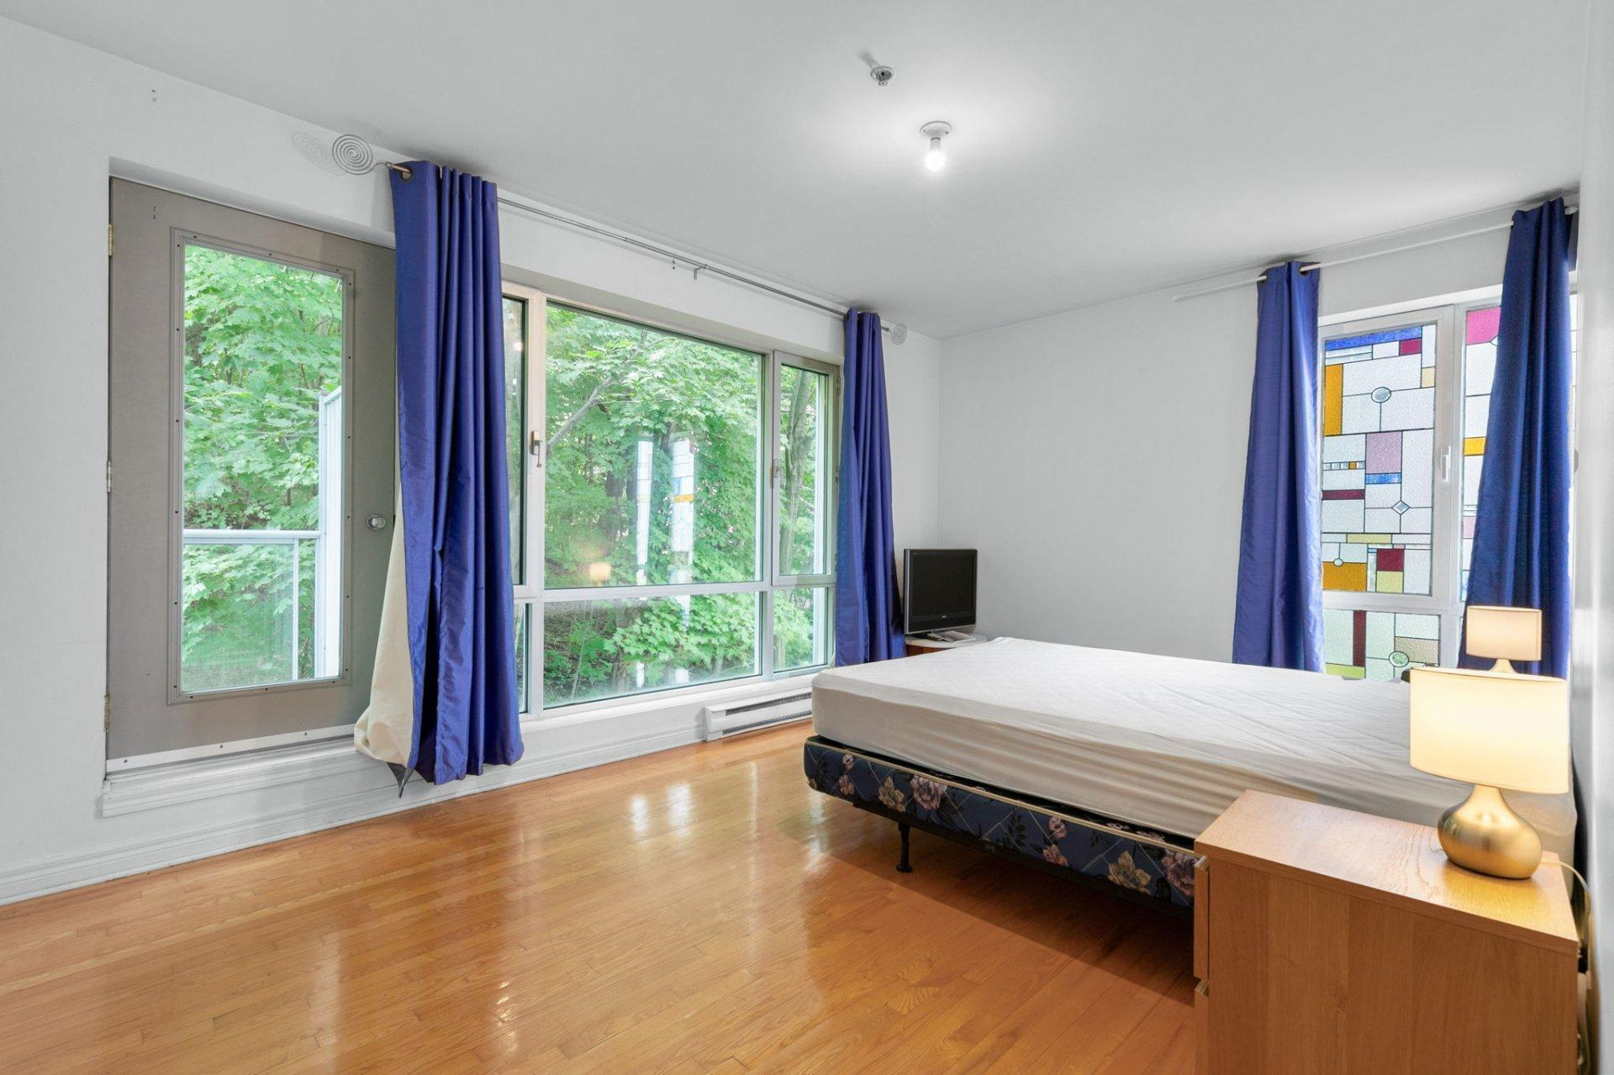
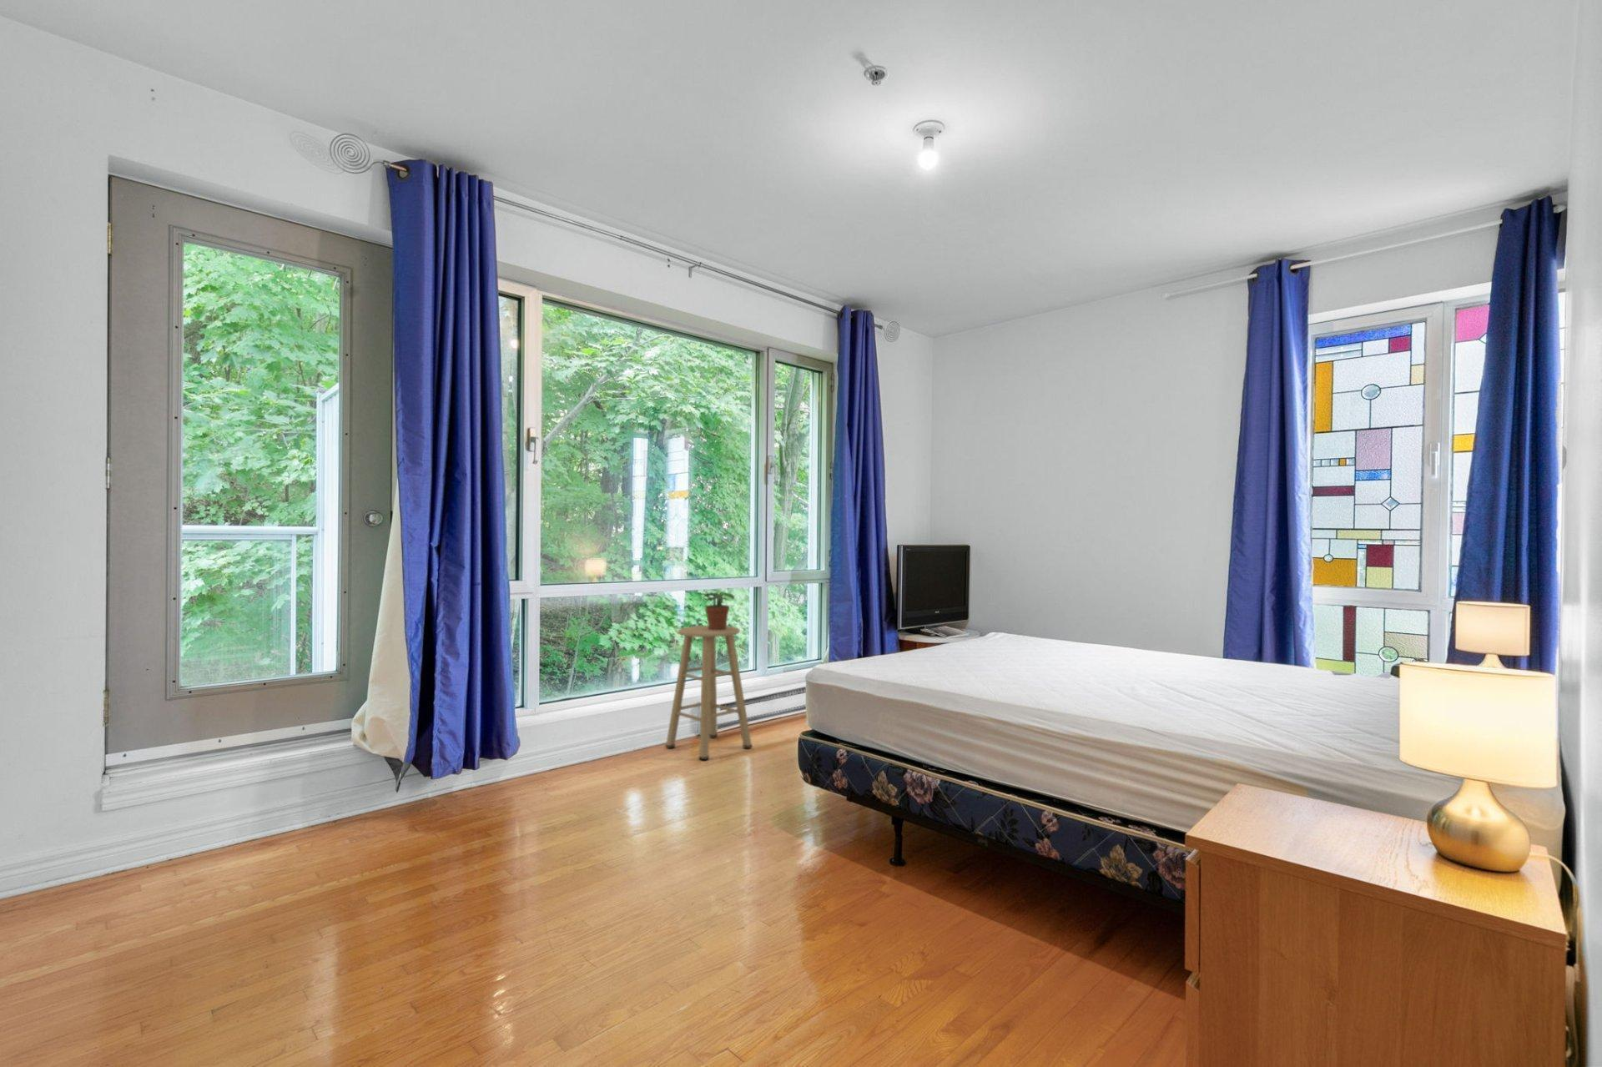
+ potted plant (718, 610)
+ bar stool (709, 688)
